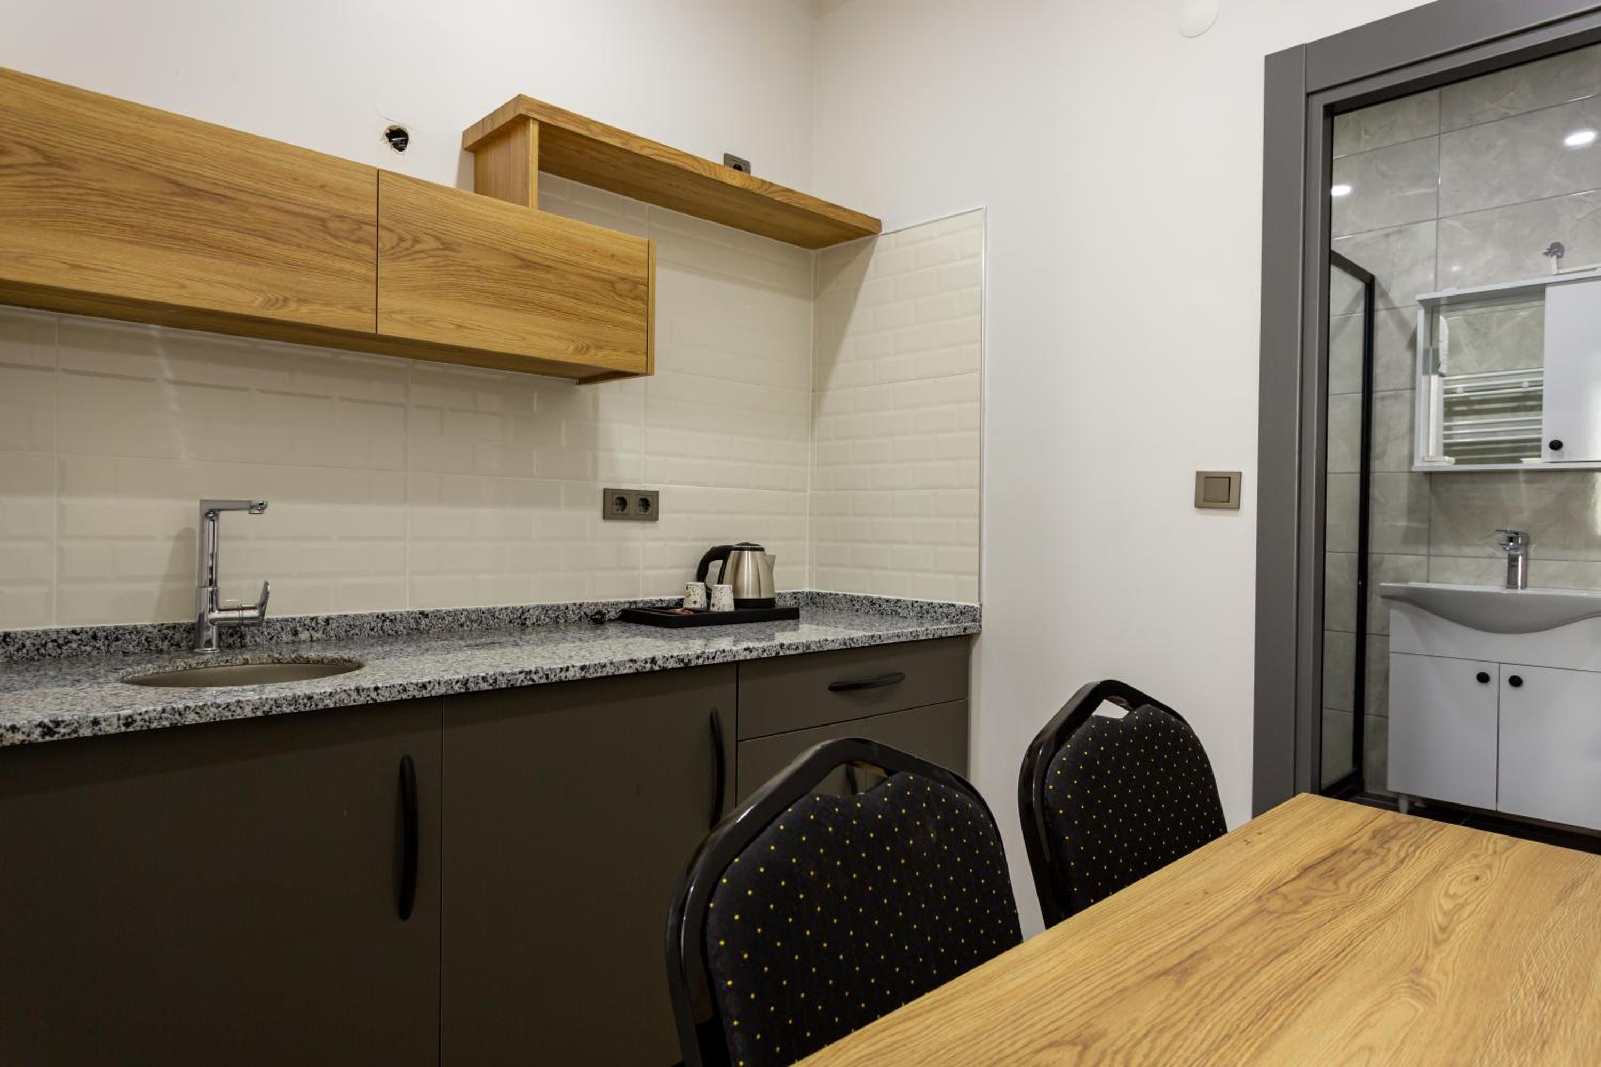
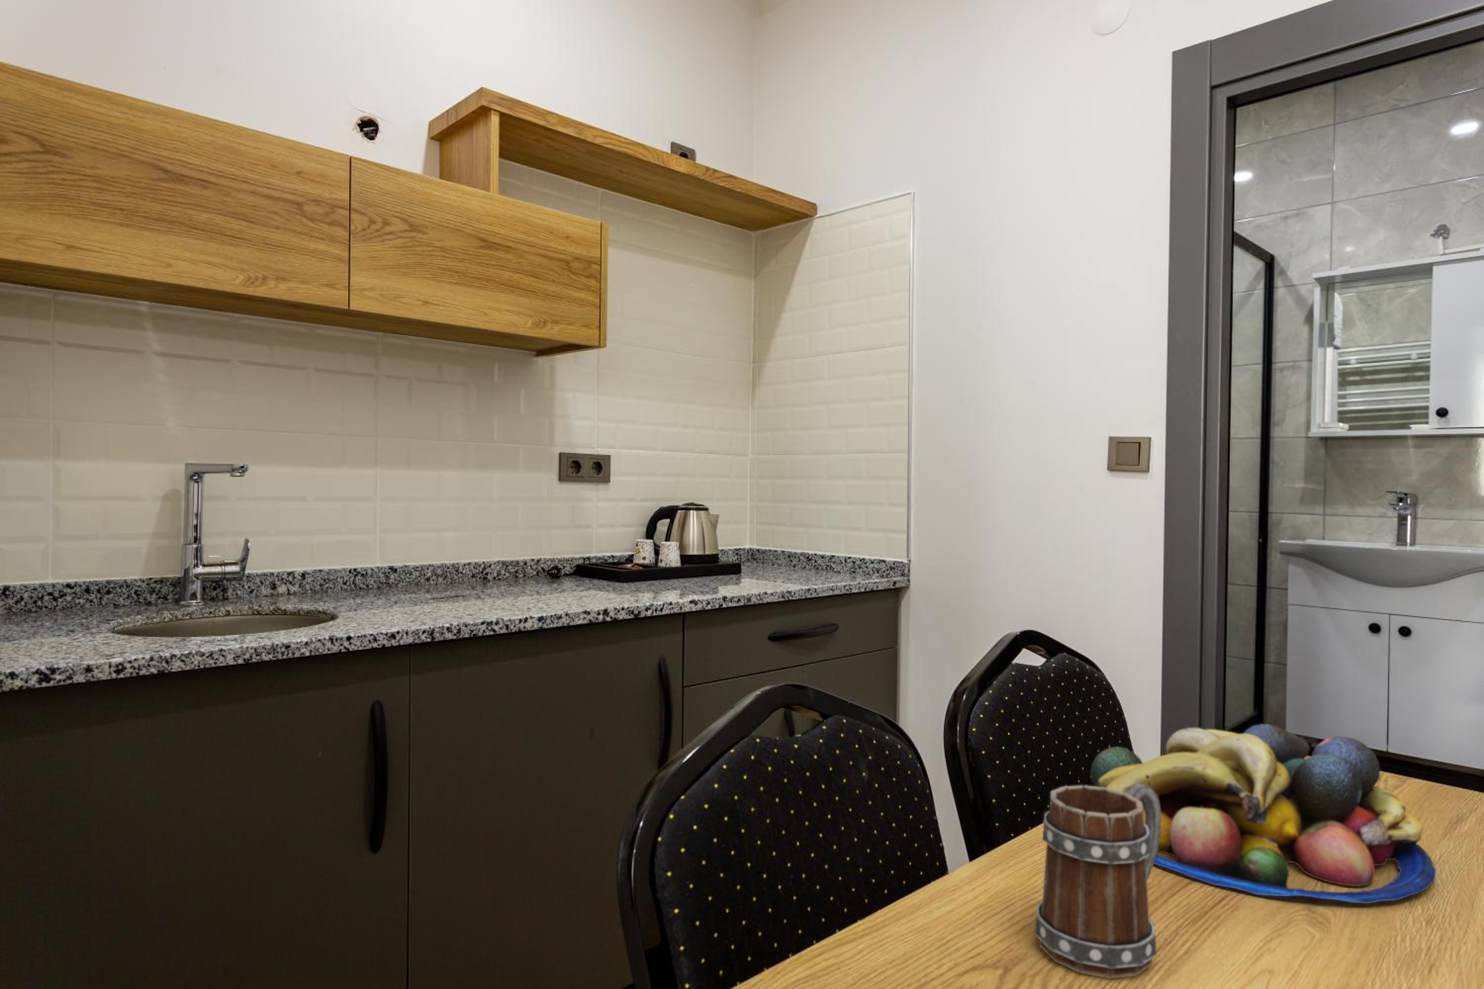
+ mug (1109, 869)
+ fruit bowl (1247, 783)
